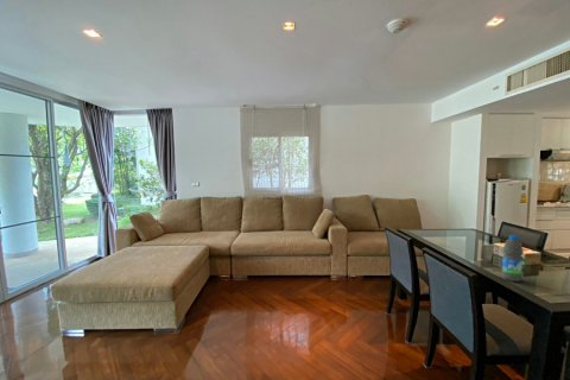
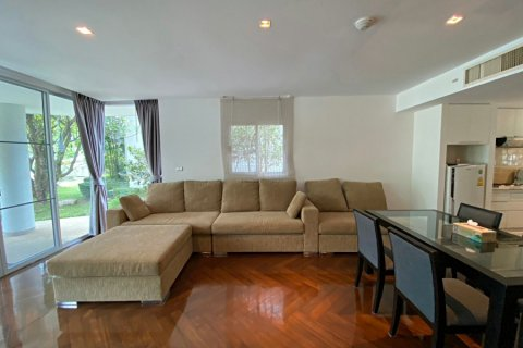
- water bottle (512, 256)
